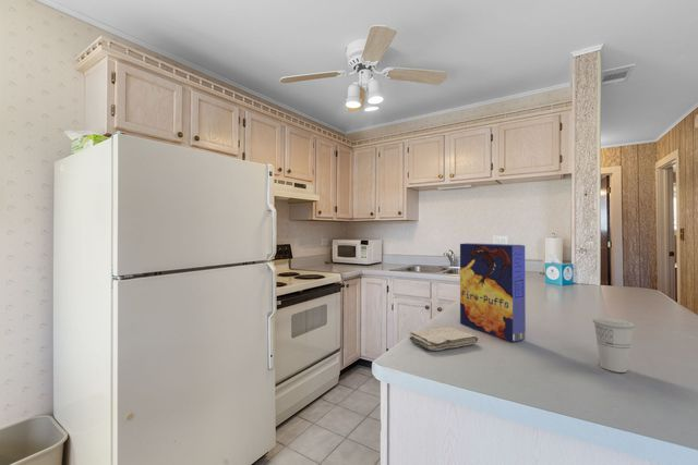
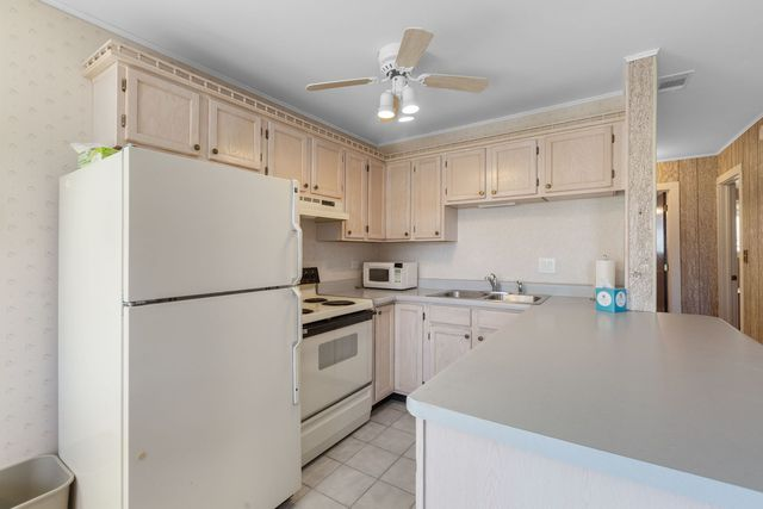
- cup (613, 344)
- washcloth (442, 336)
- cereal box (490, 286)
